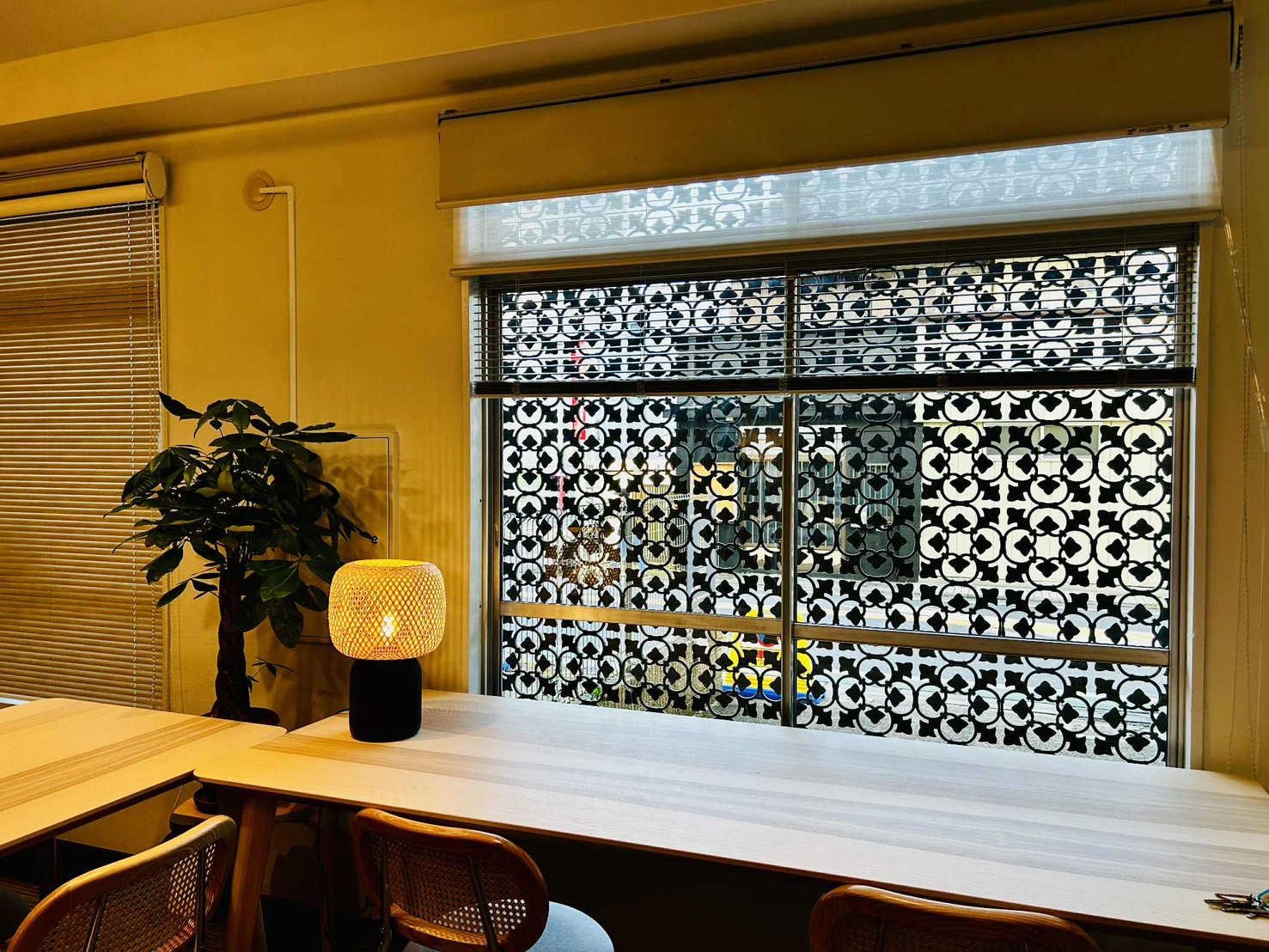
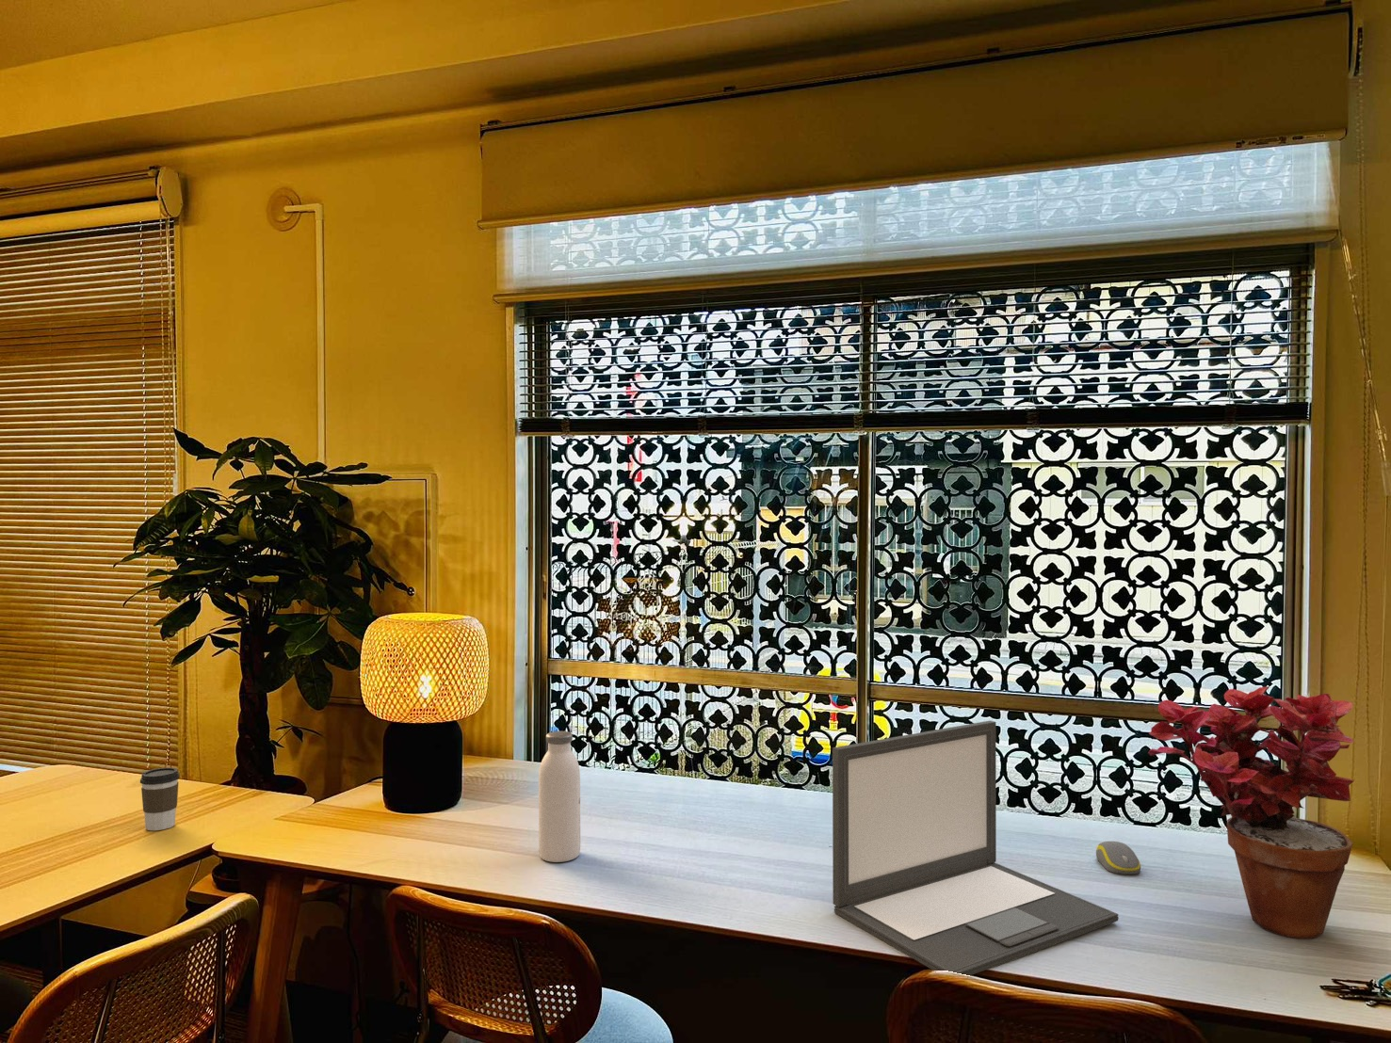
+ coffee cup (160, 799)
+ potted plant (1265, 805)
+ computer mouse (1117, 855)
+ water bottle (559, 793)
+ laptop (973, 833)
